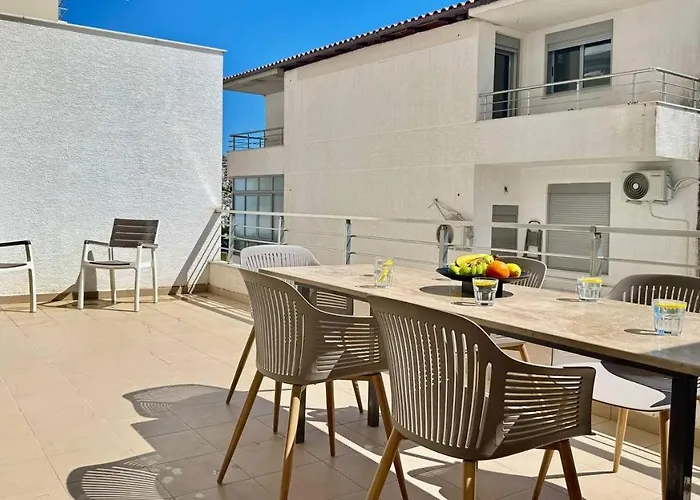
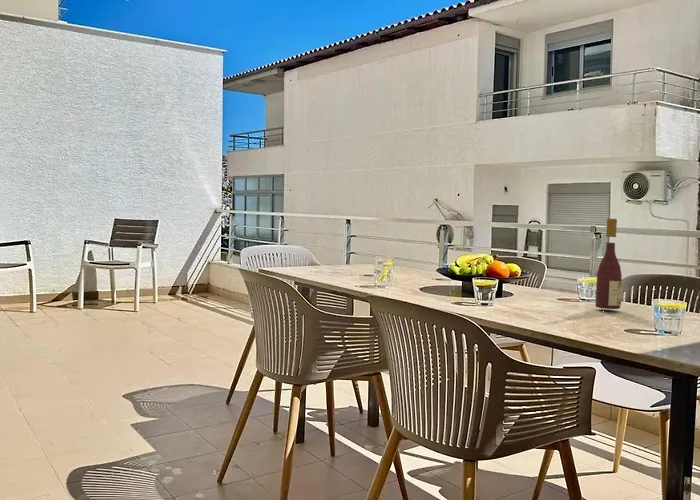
+ wine bottle (609, 264)
